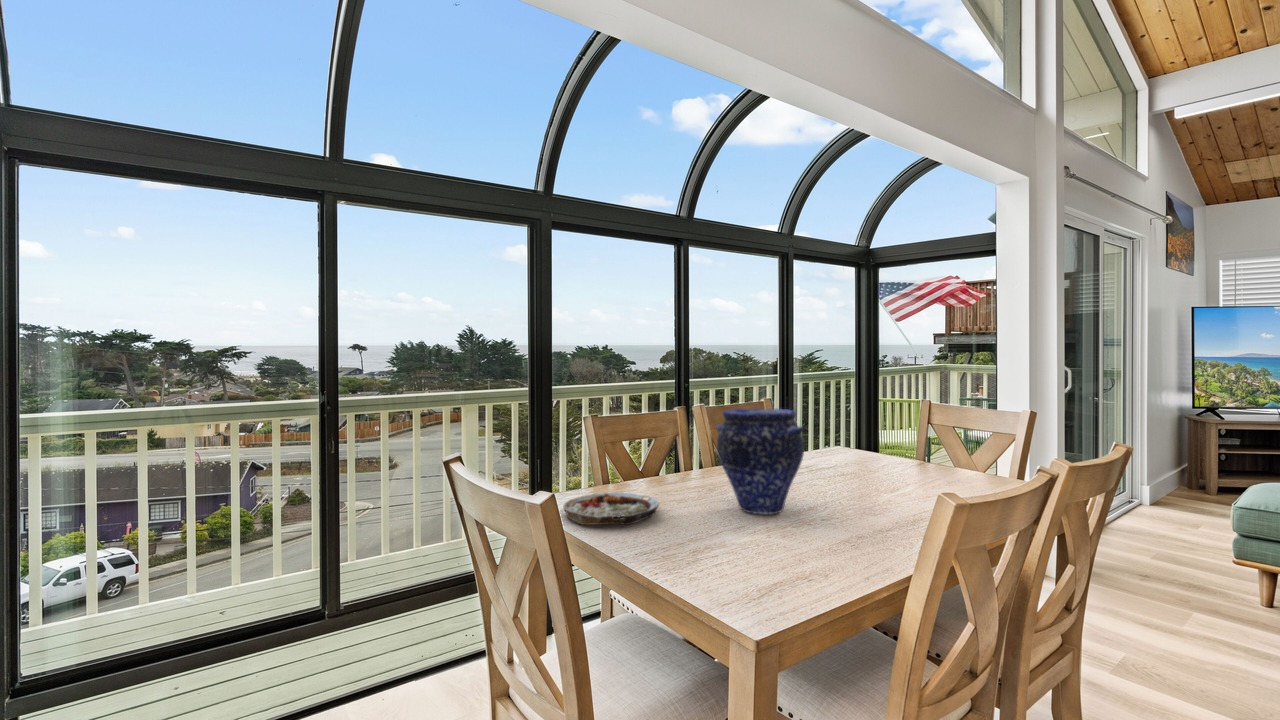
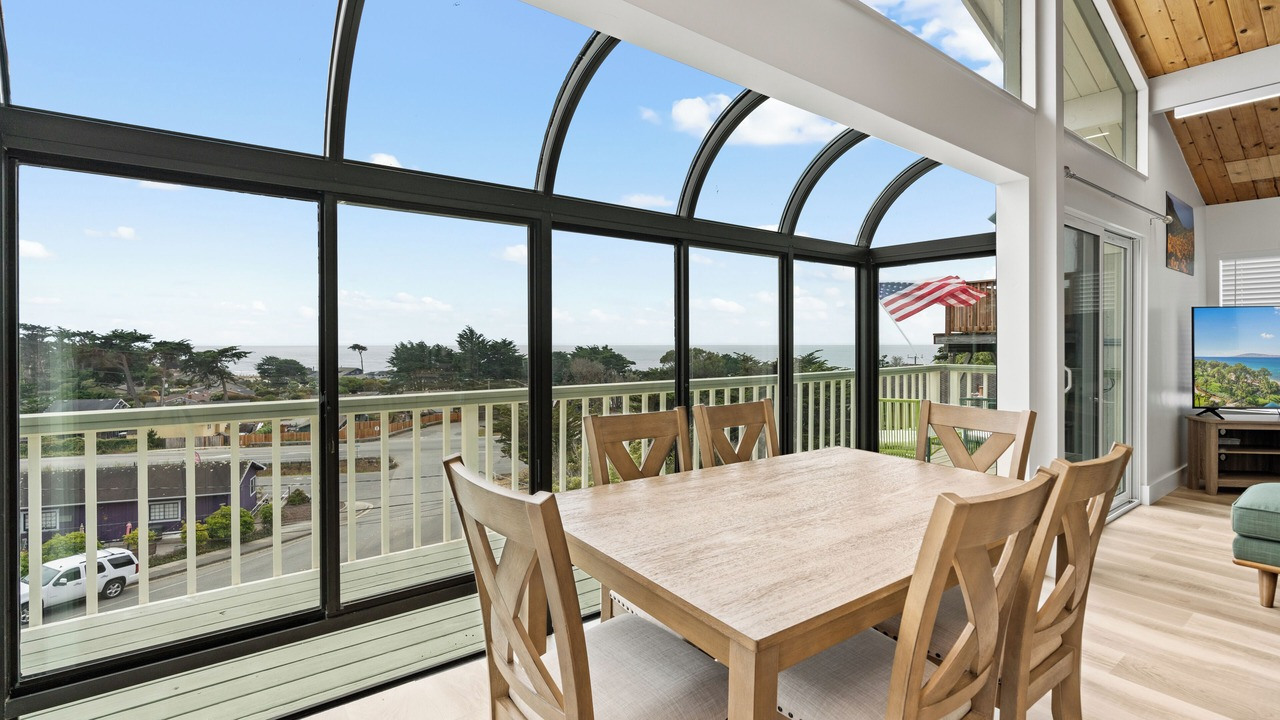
- plate (611, 504)
- vase (759, 459)
